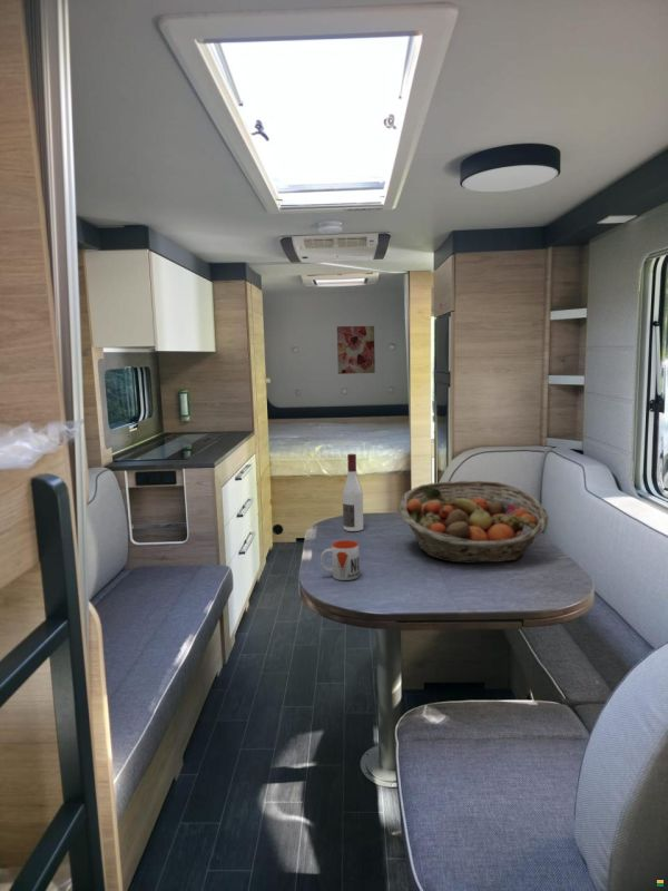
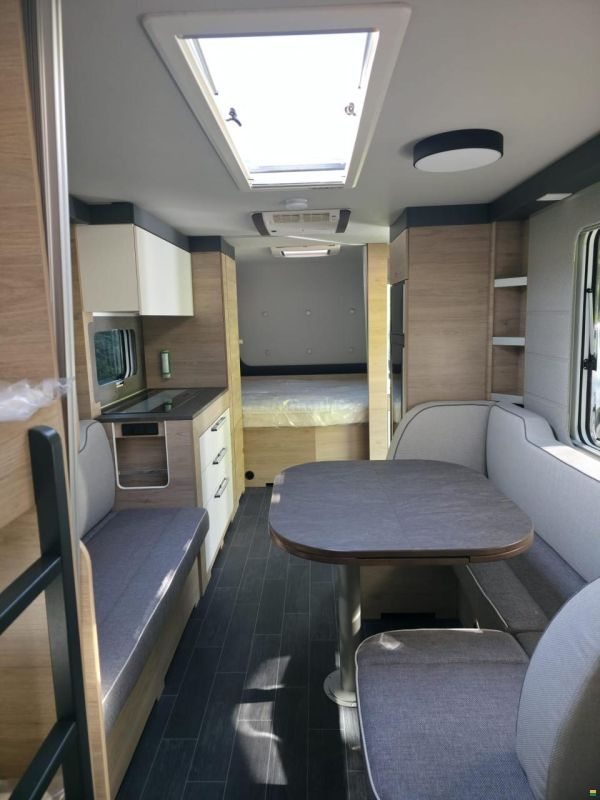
- wall art (355, 350)
- mug (340, 560)
- fruit basket (471, 519)
- alcohol (352, 491)
